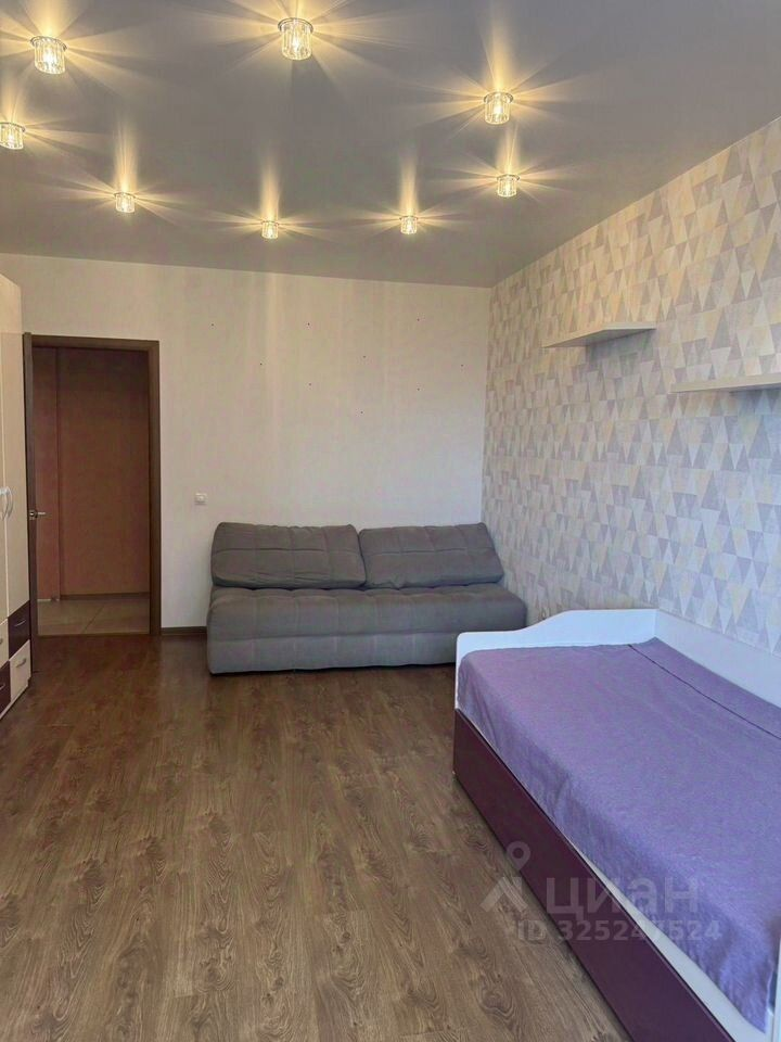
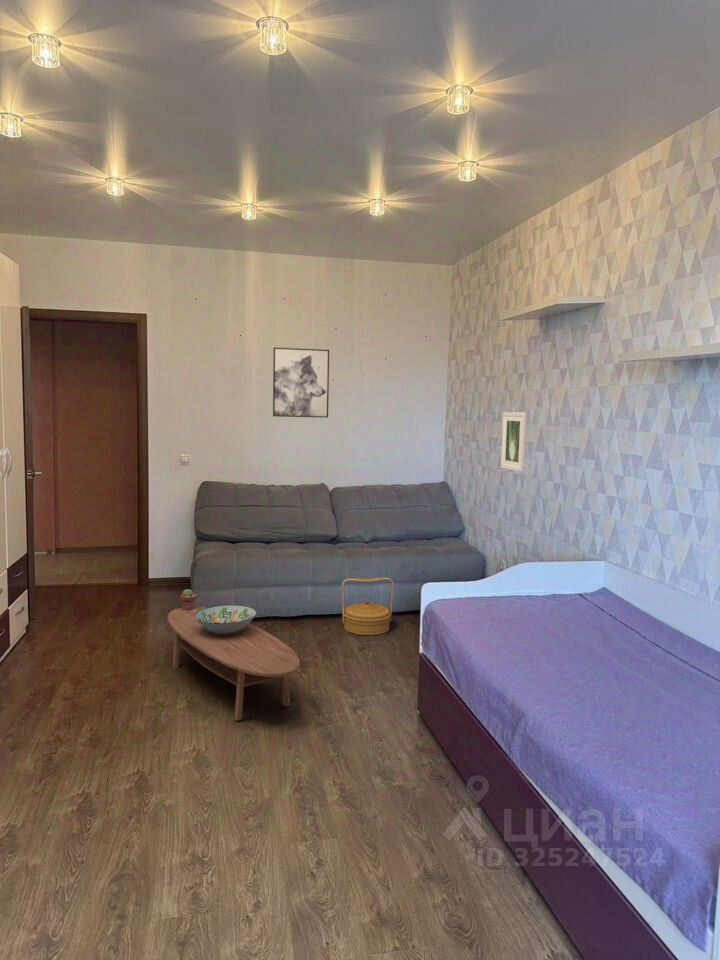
+ wall art (301, 383)
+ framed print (513, 441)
+ coffee table (227, 660)
+ potted succulent (188, 598)
+ basket (367, 603)
+ decorative bowl (225, 622)
